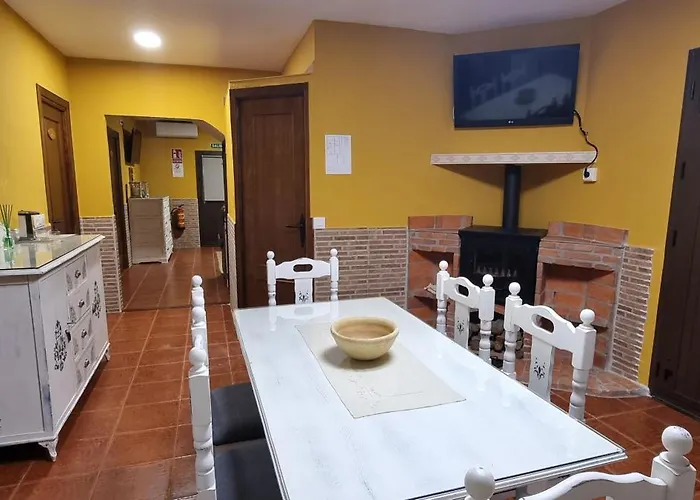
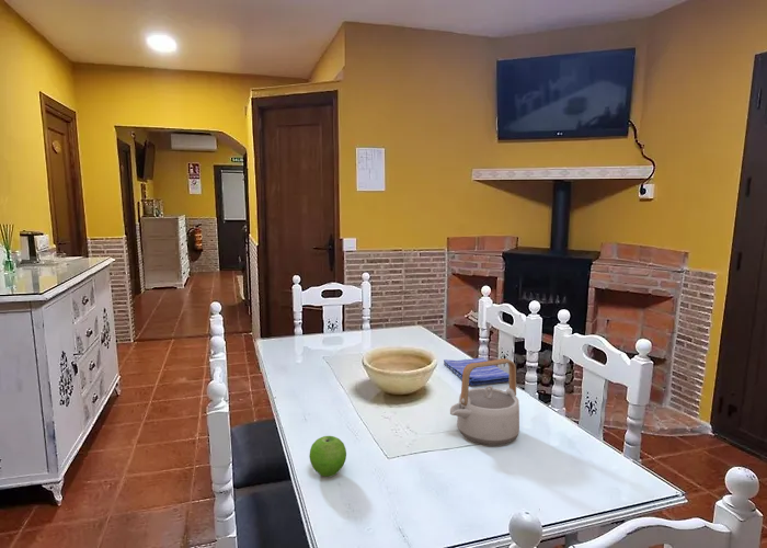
+ fruit (328, 456)
+ dish towel (477, 368)
+ teapot (483, 398)
